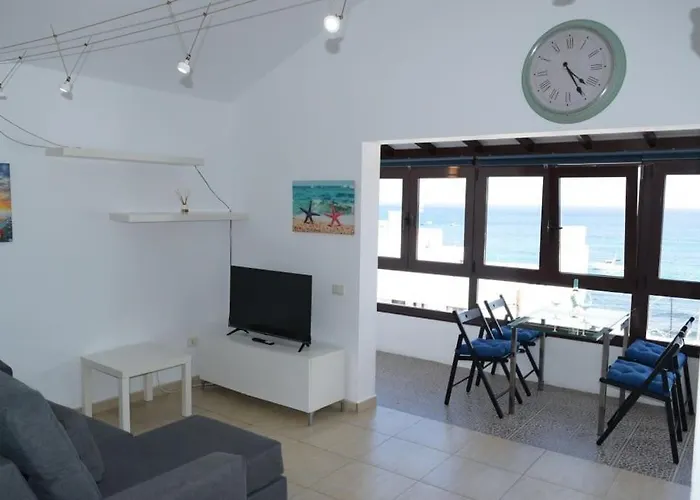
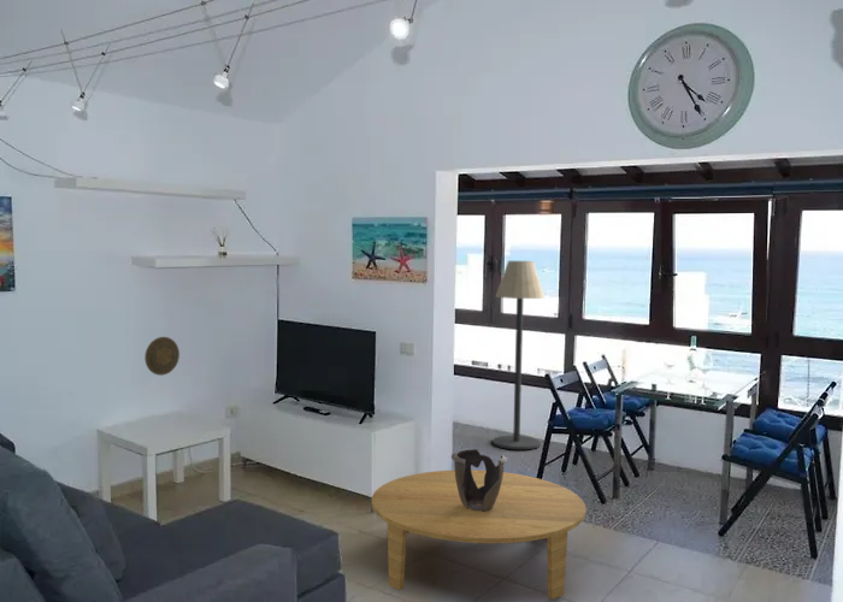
+ decorative bowl (473, 479)
+ floor lamp (518, 353)
+ coffee table (477, 529)
+ decorative plate (163, 355)
